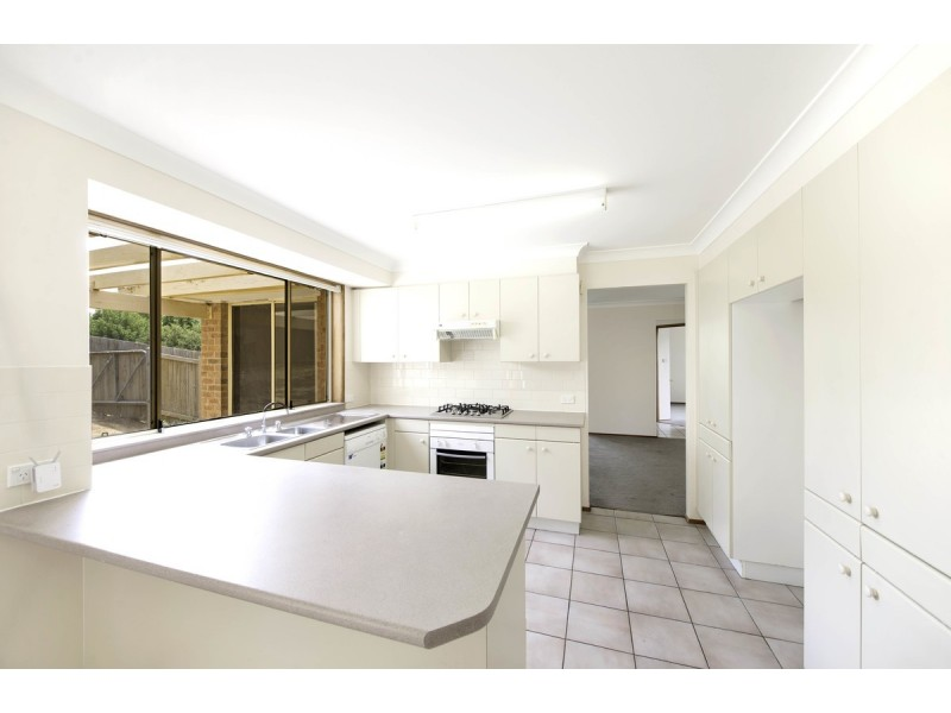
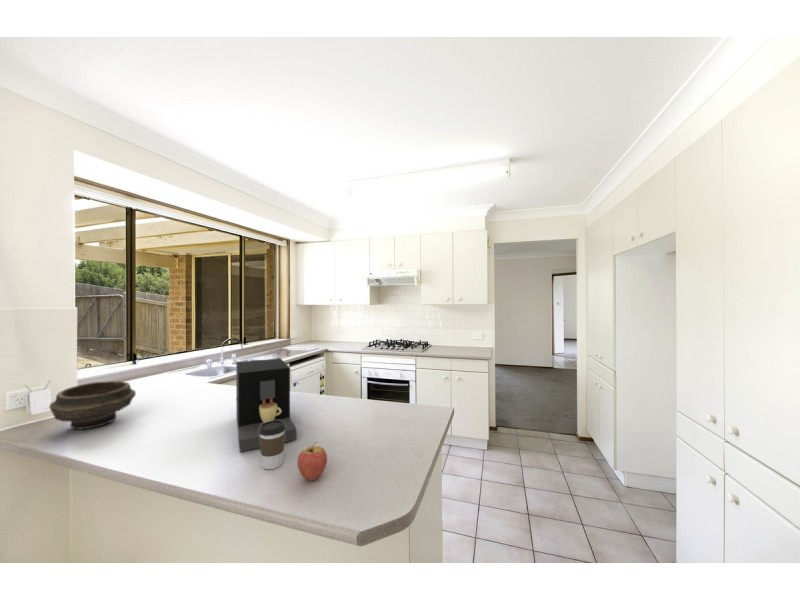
+ bowl (94, 405)
+ coffee maker (263, 398)
+ fruit (312, 460)
+ coffee cup (272, 444)
